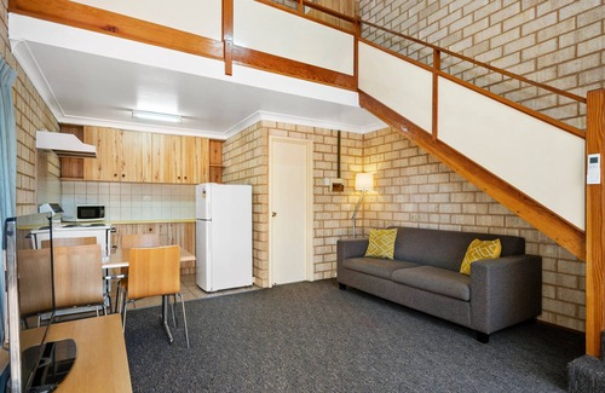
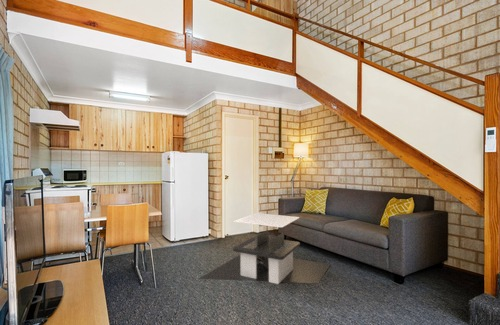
+ coffee table (267, 245)
